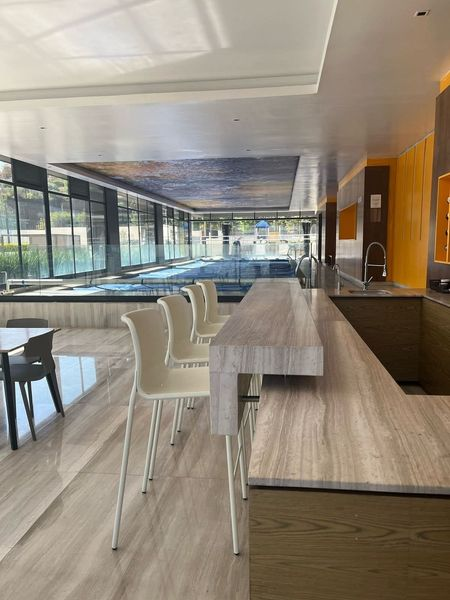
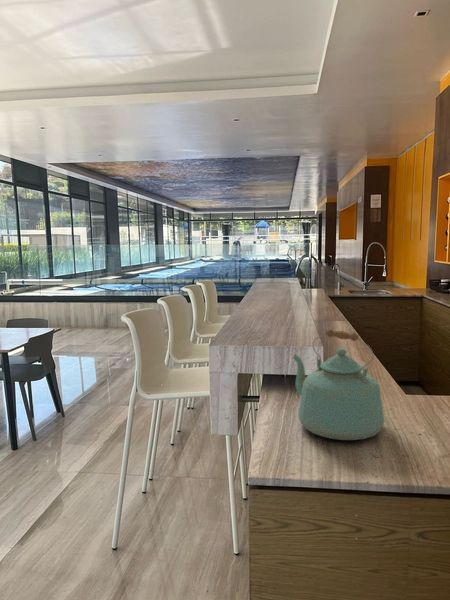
+ kettle (333, 377)
